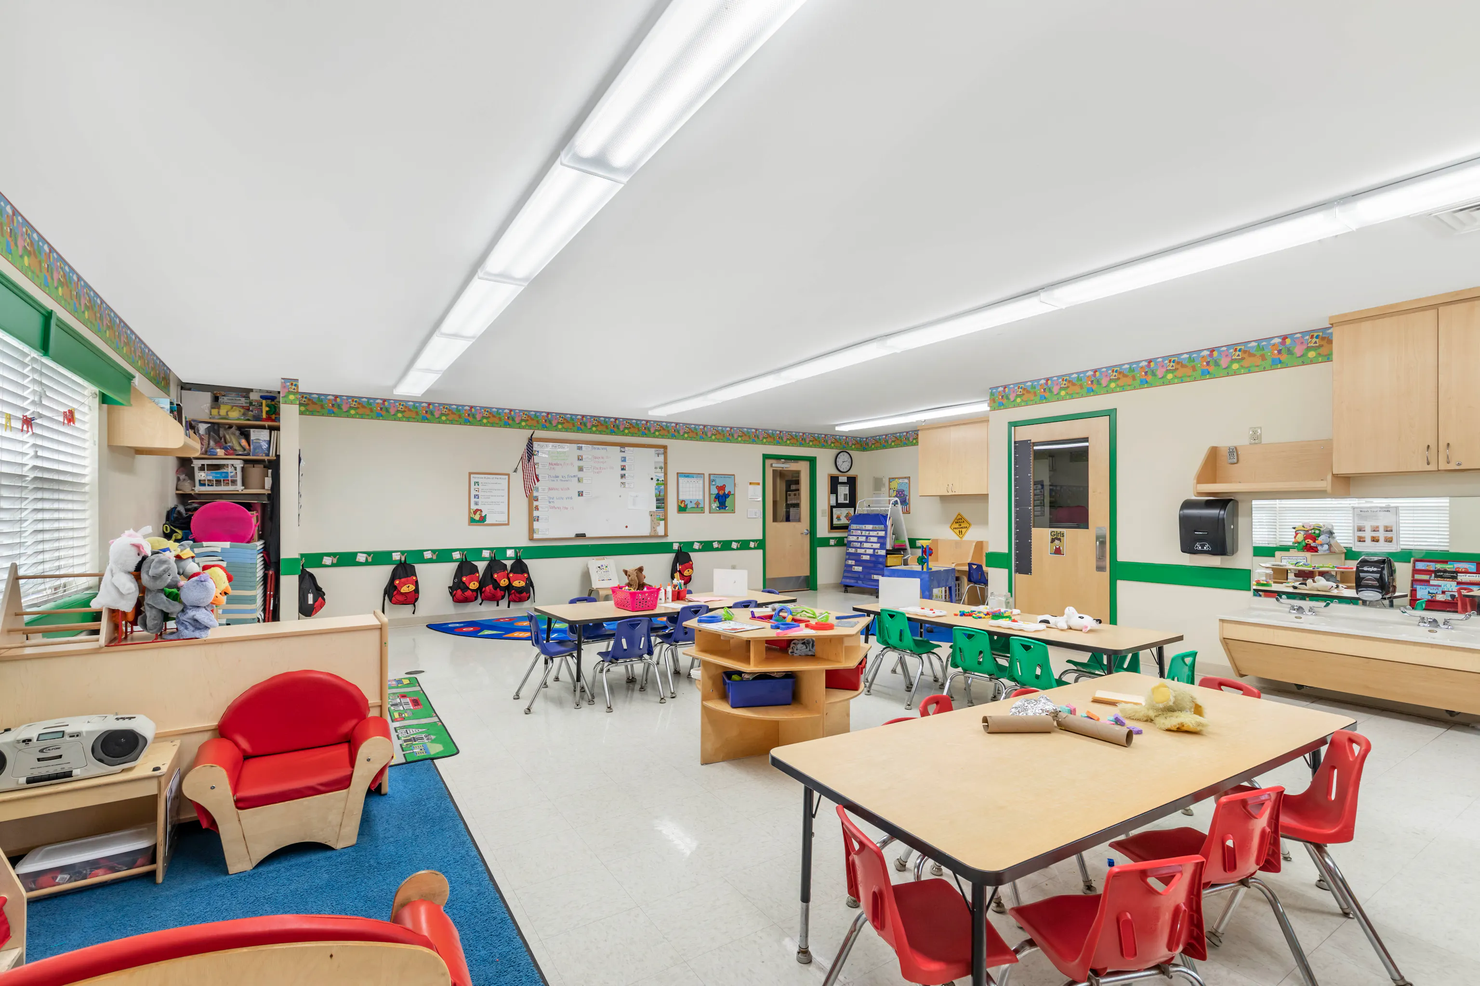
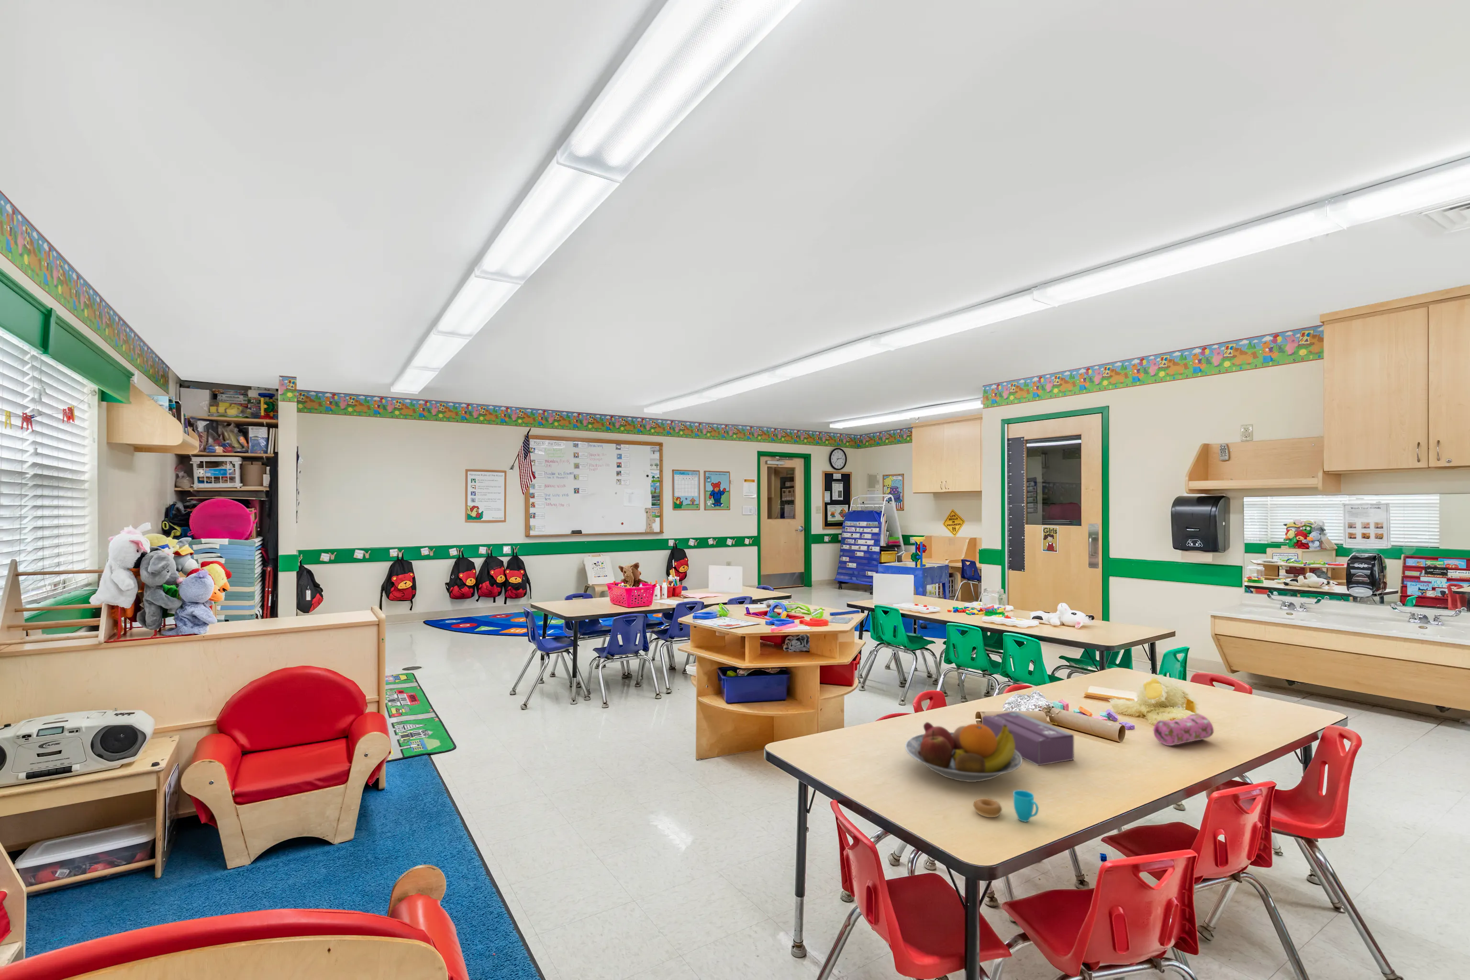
+ tissue box (1026, 736)
+ pencil case (1183, 730)
+ fruit bowl (961, 746)
+ cup (1001, 807)
